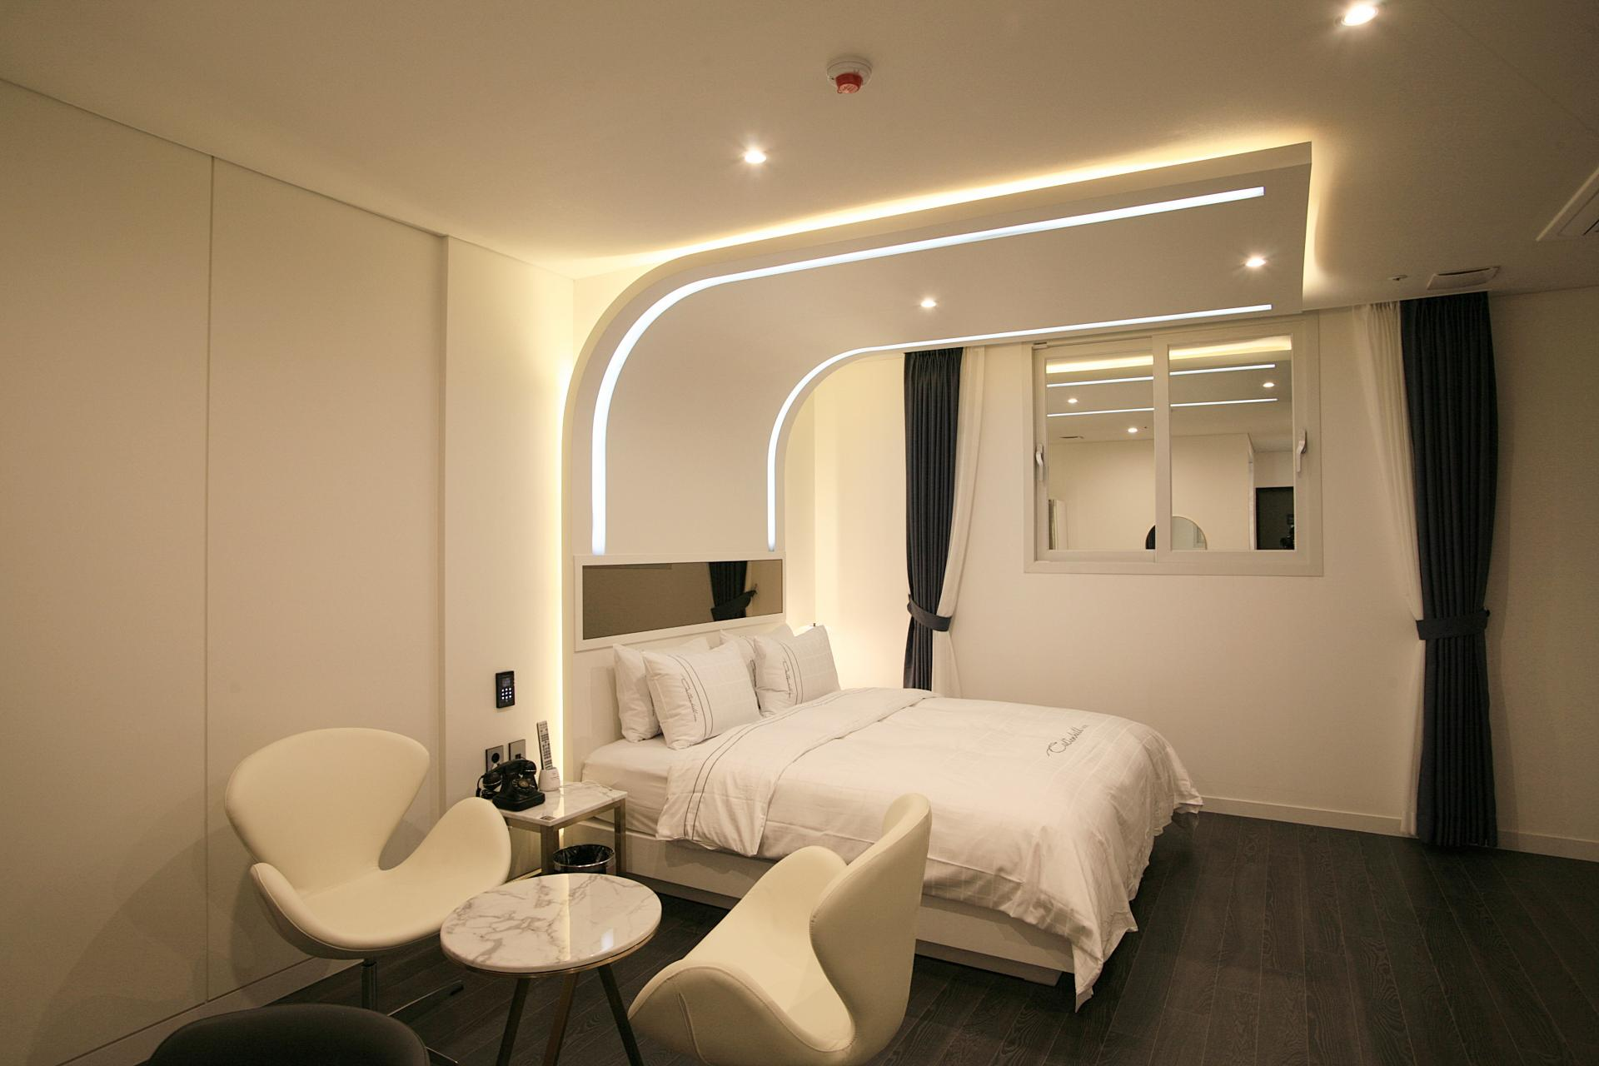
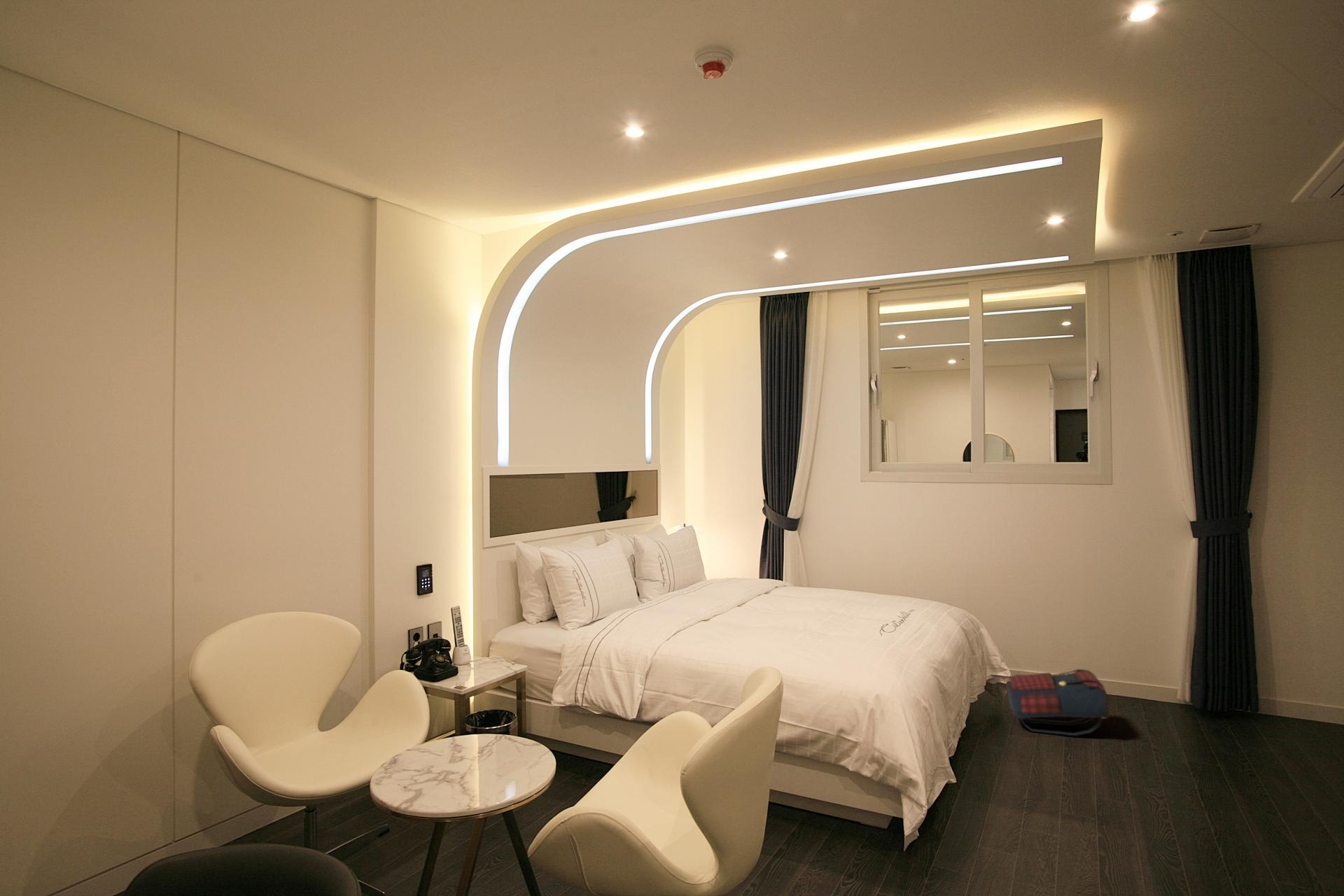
+ satchel (1054, 699)
